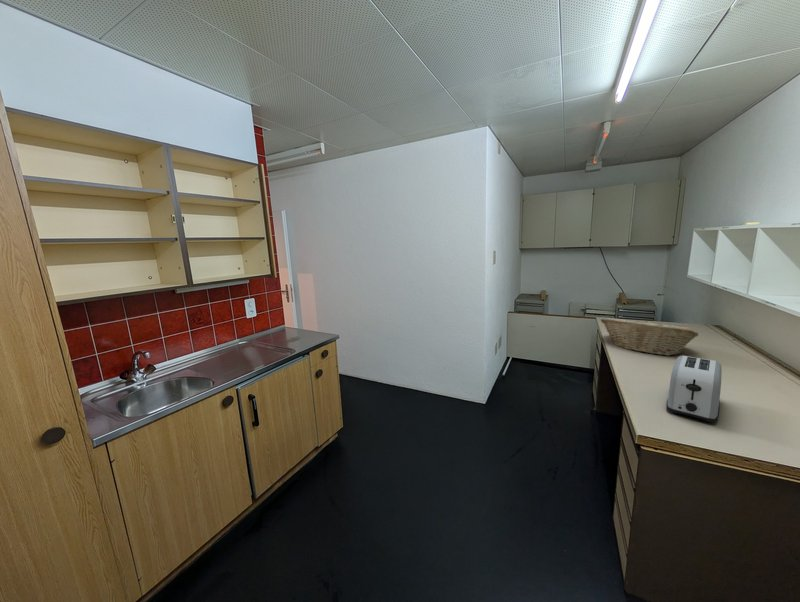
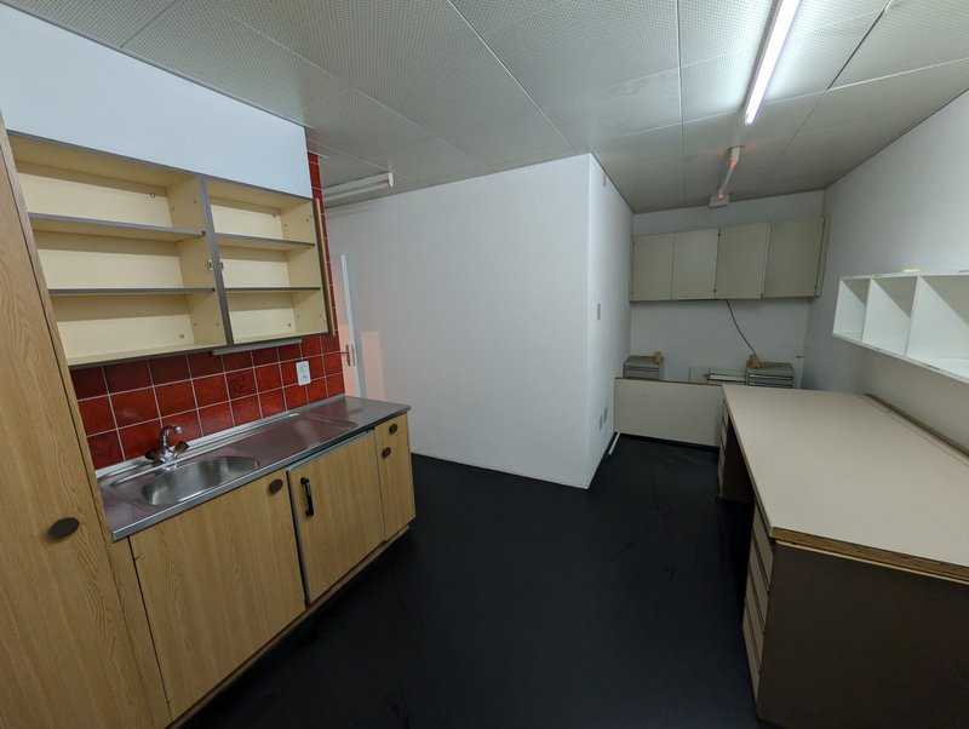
- fruit basket (644, 332)
- toaster (695, 384)
